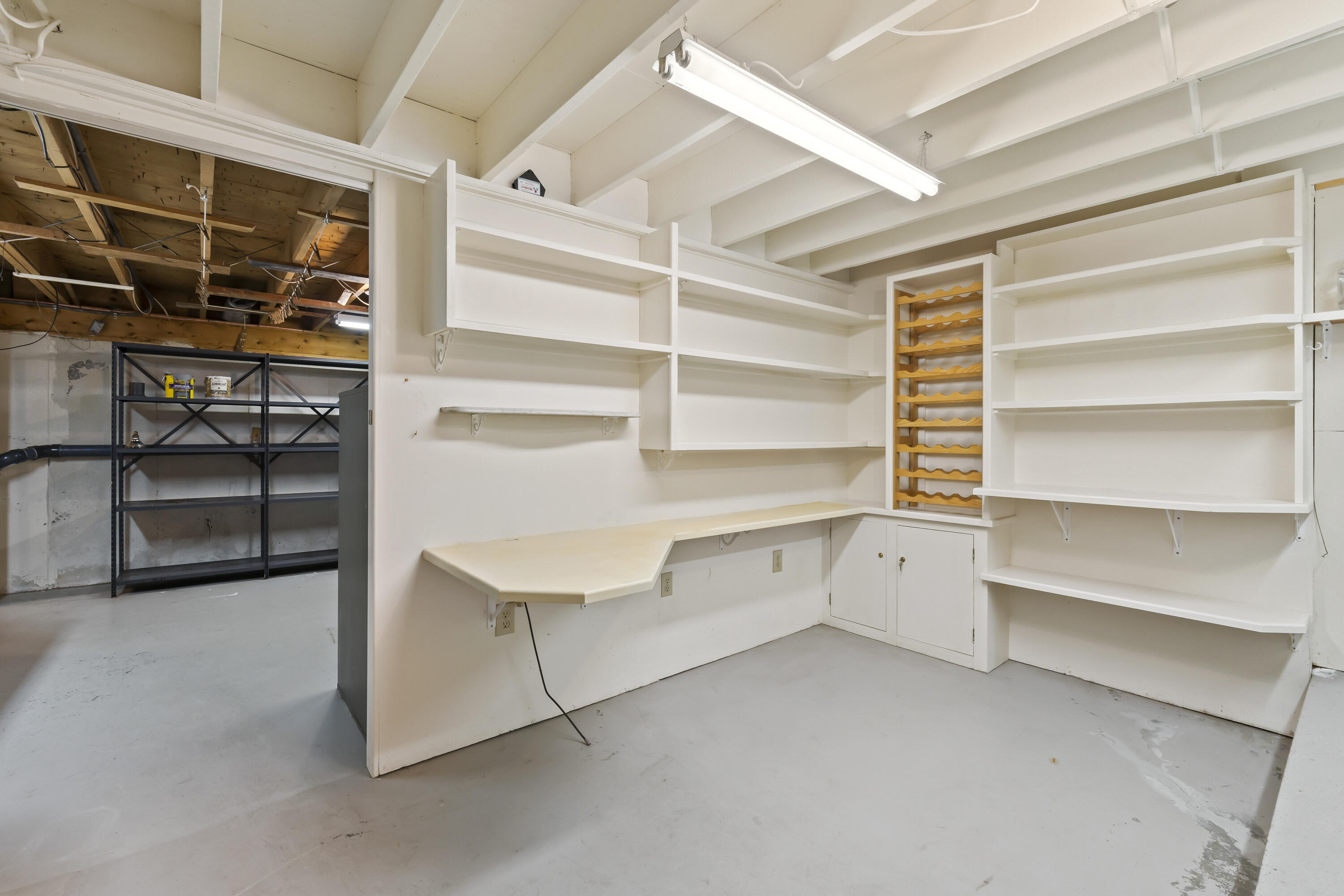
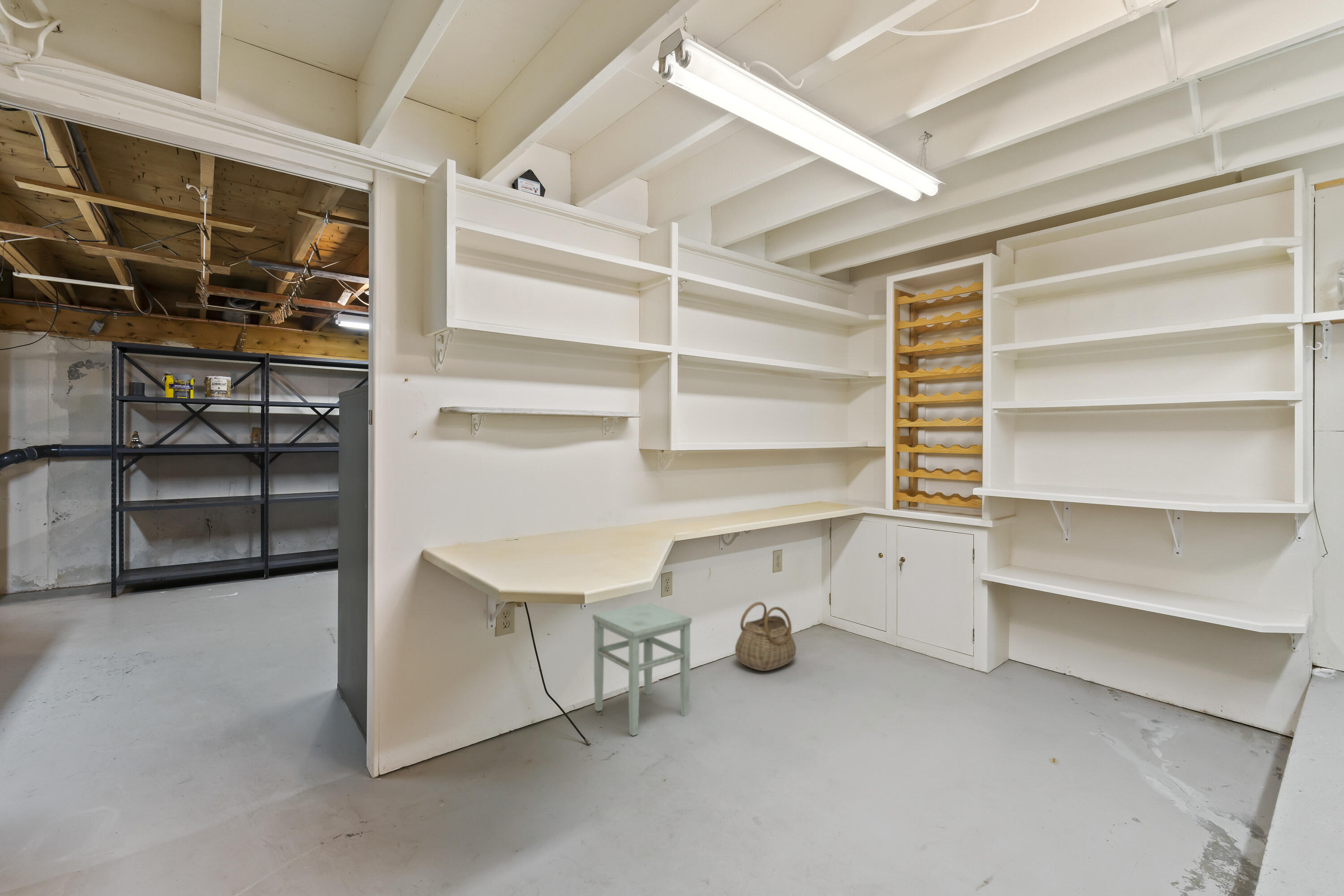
+ stool (642, 664)
+ basket (766, 634)
